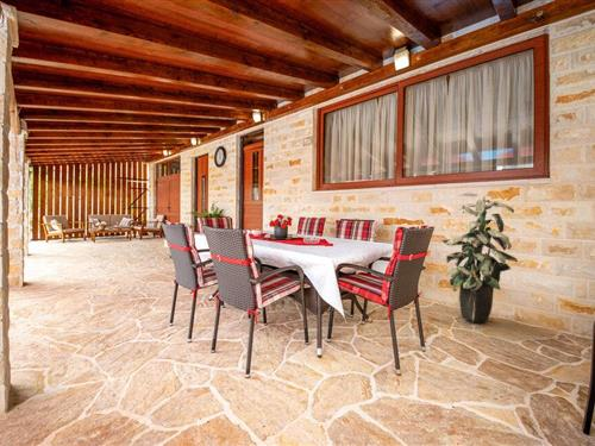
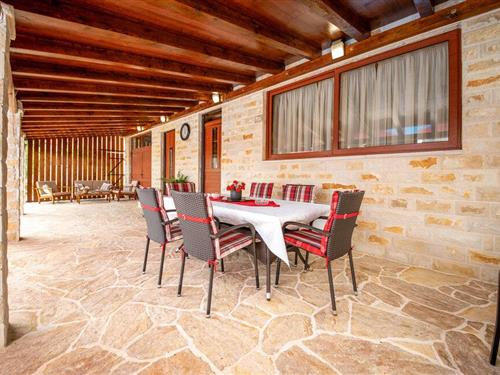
- indoor plant (475, 256)
